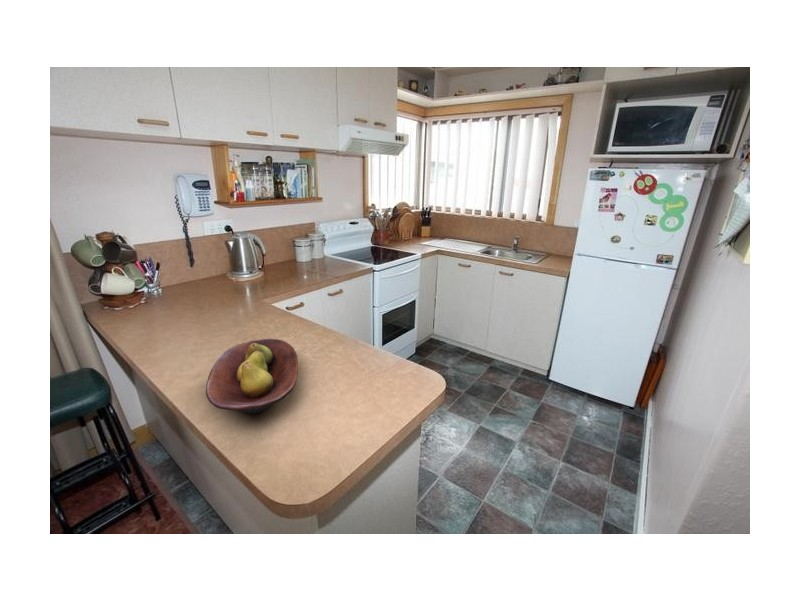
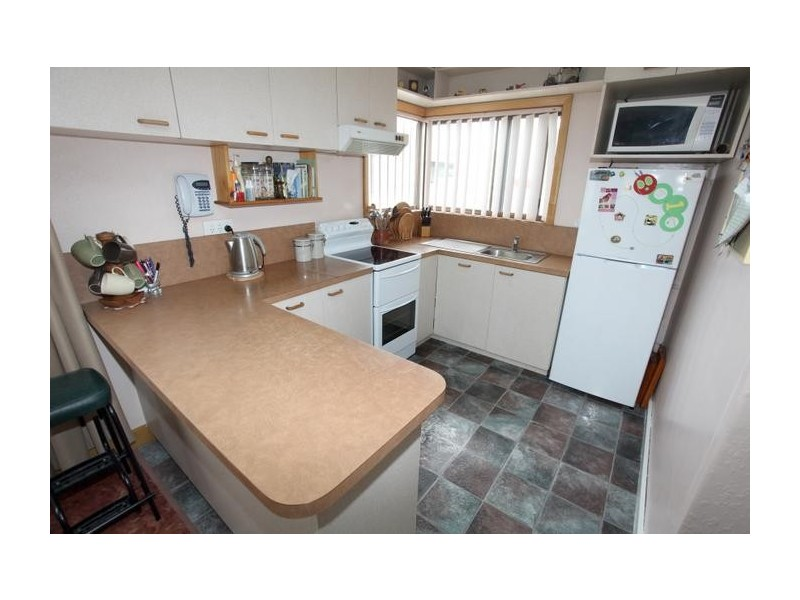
- fruit bowl (255, 369)
